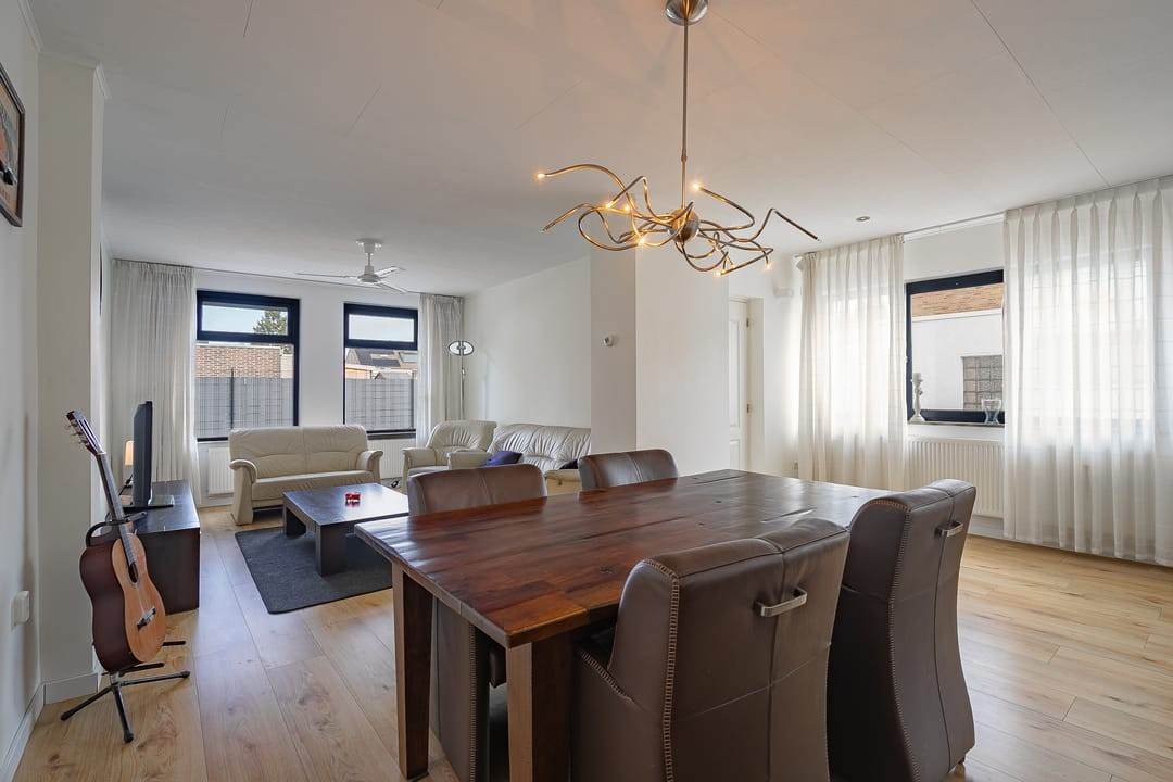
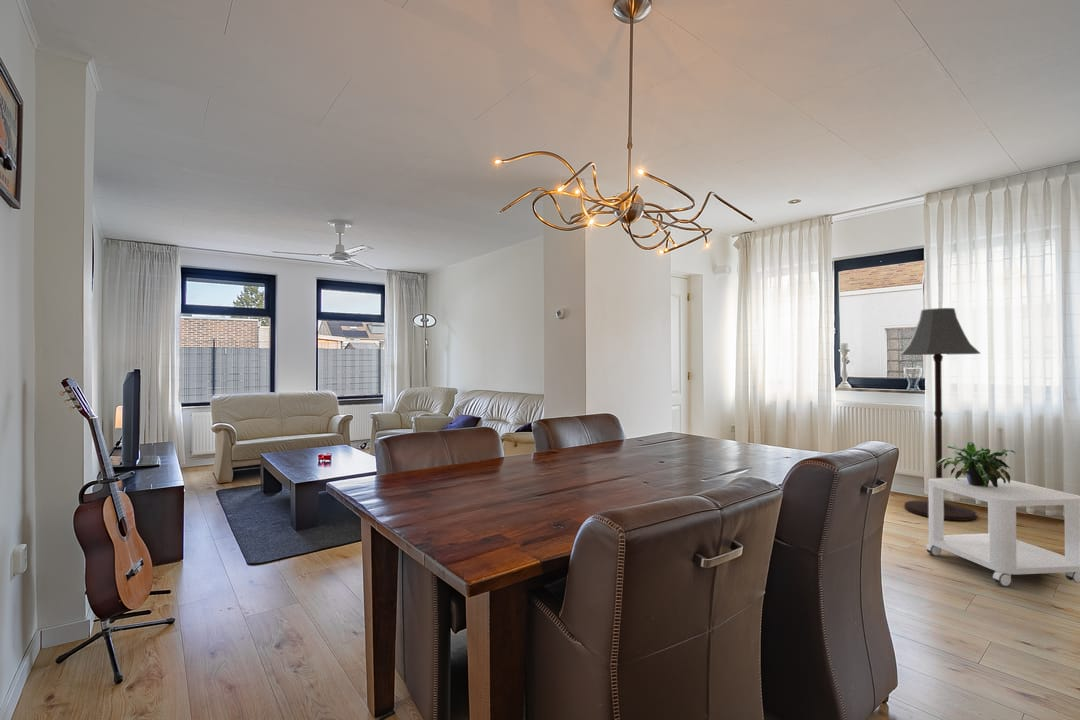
+ floor lamp (938, 410)
+ potted plant (974, 462)
+ side table (1000, 527)
